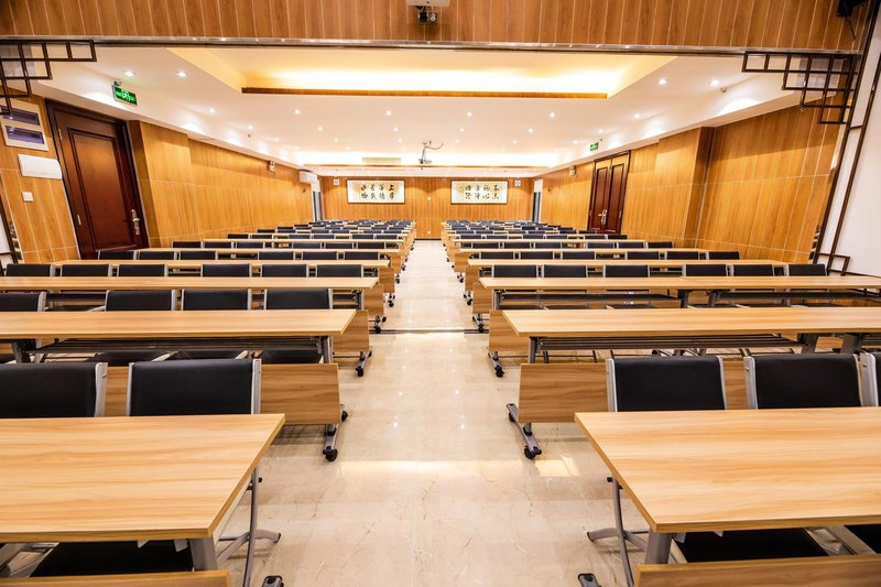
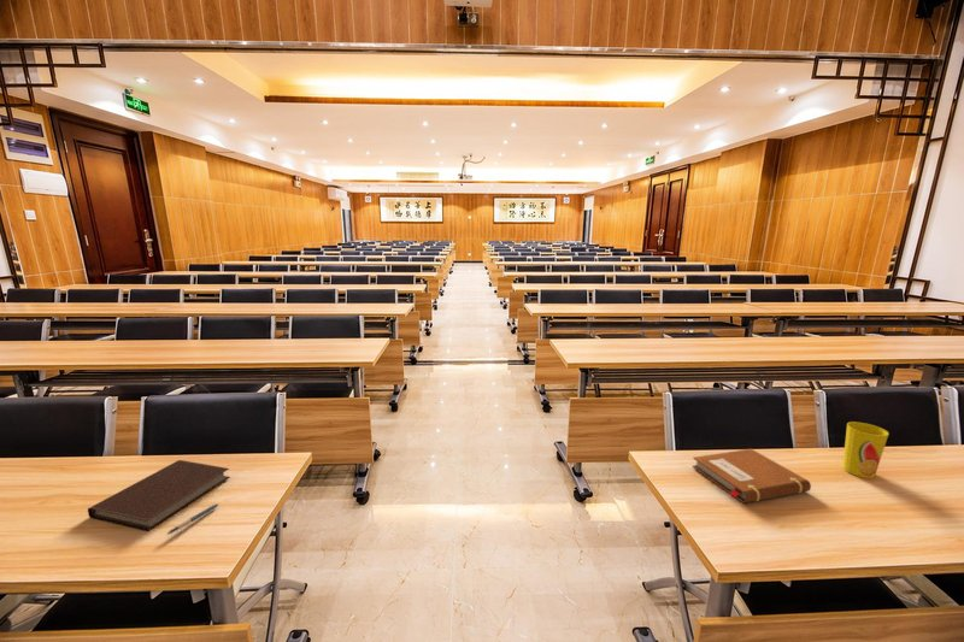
+ cup (863, 449)
+ pen (195, 518)
+ notebook (747, 475)
+ notebook (164, 490)
